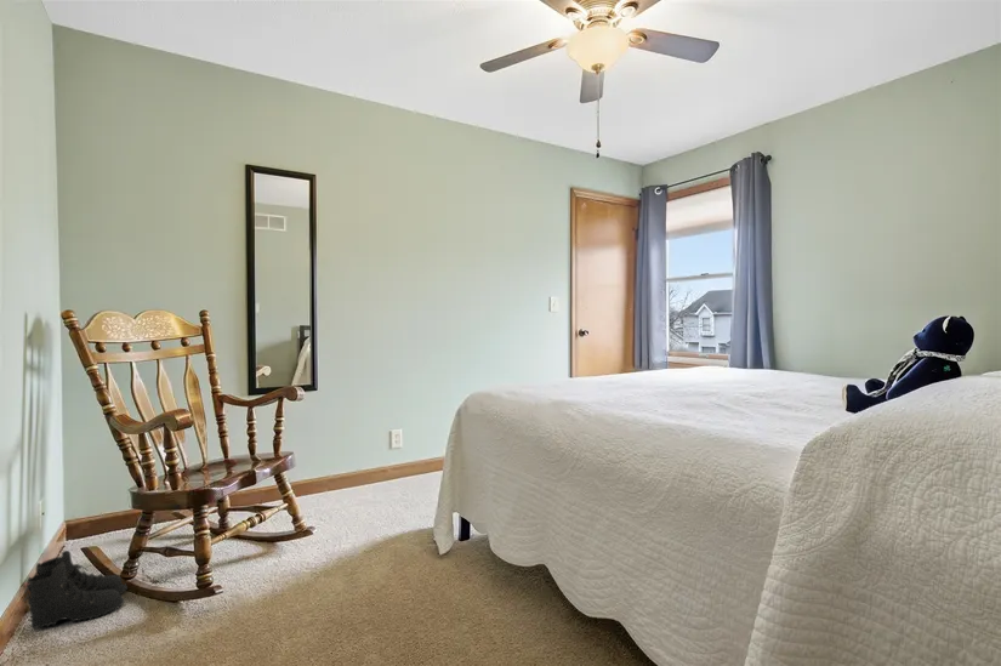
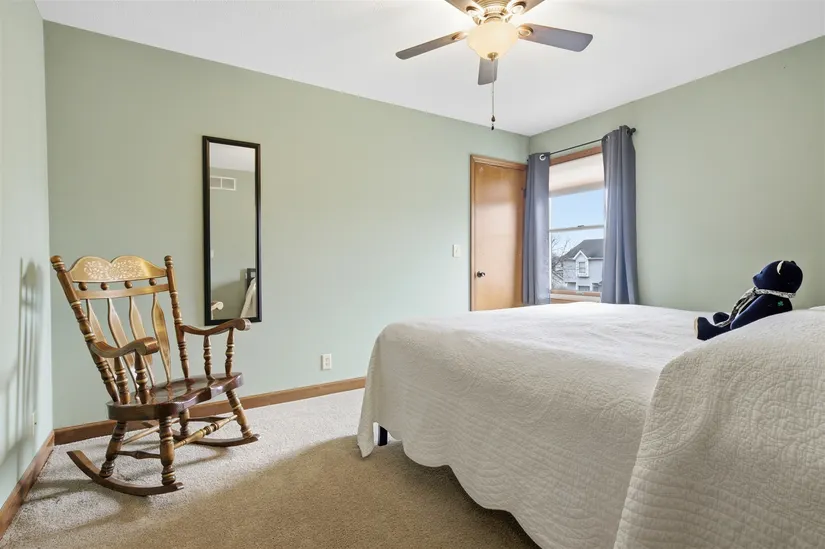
- boots (79, 581)
